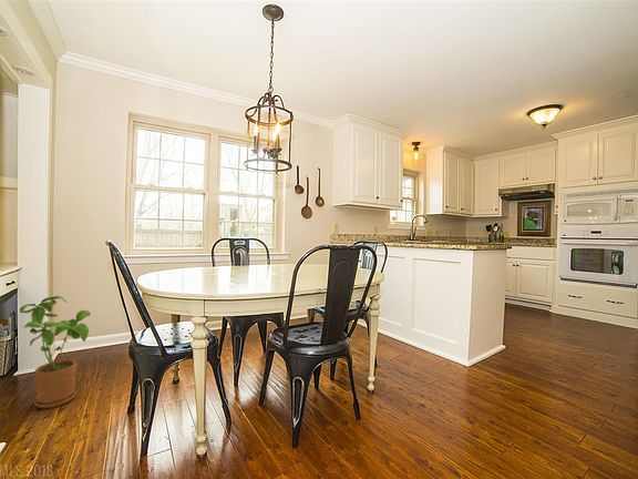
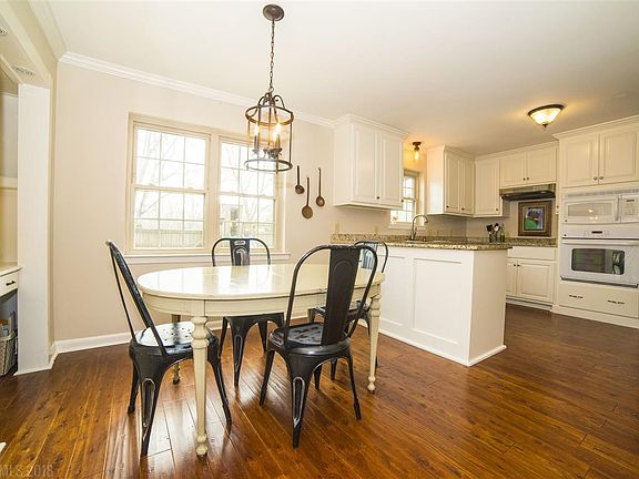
- house plant (59, 347)
